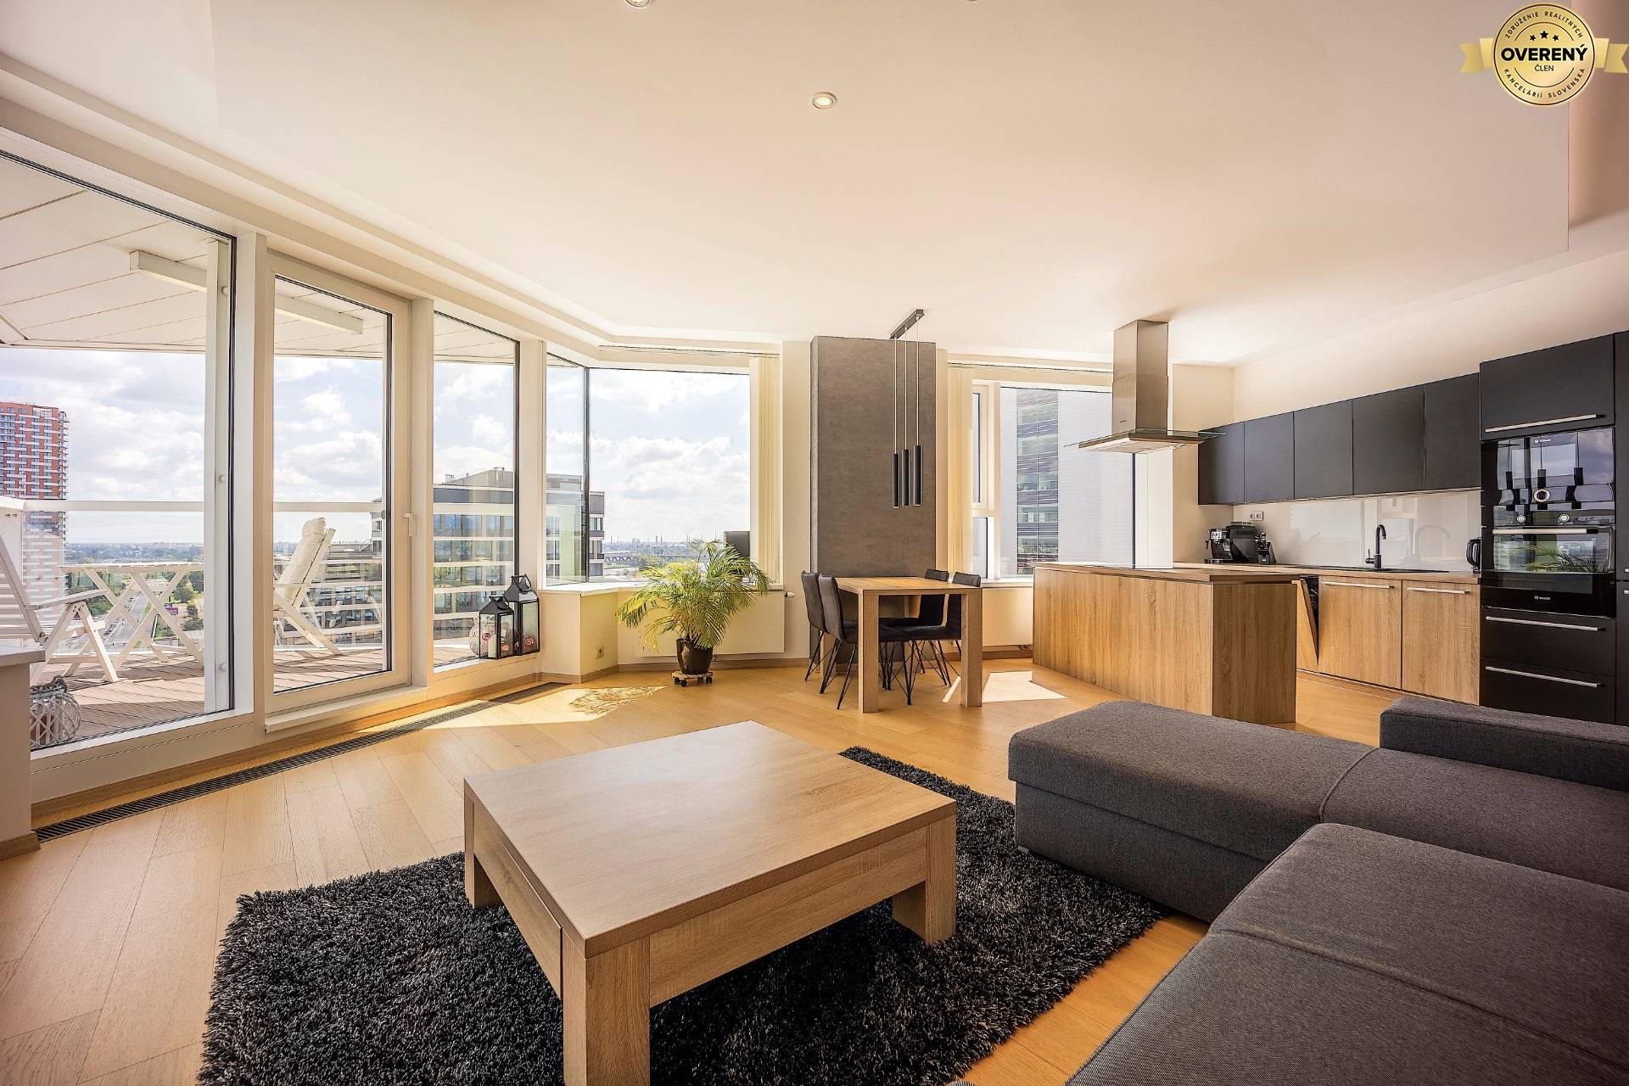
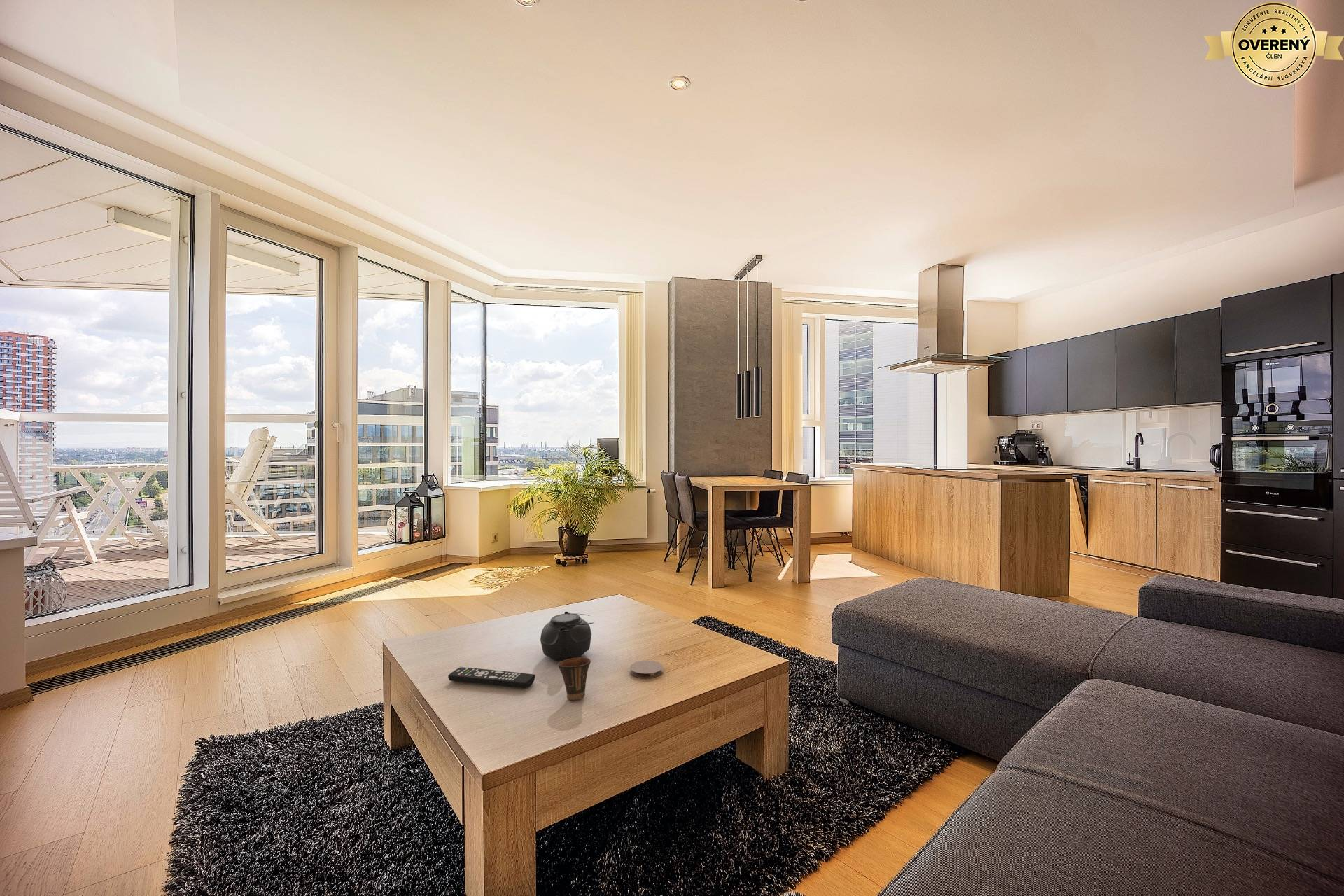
+ remote control (491, 678)
+ coaster (646, 668)
+ cup (574, 678)
+ teapot (566, 638)
